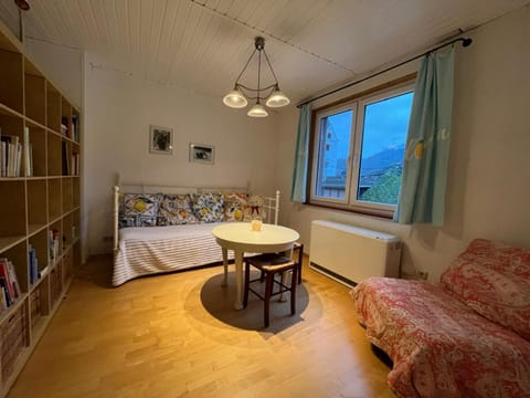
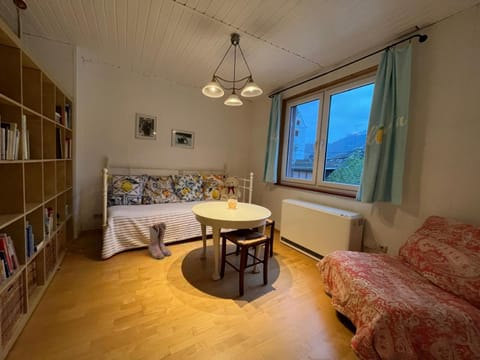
+ boots (160, 238)
